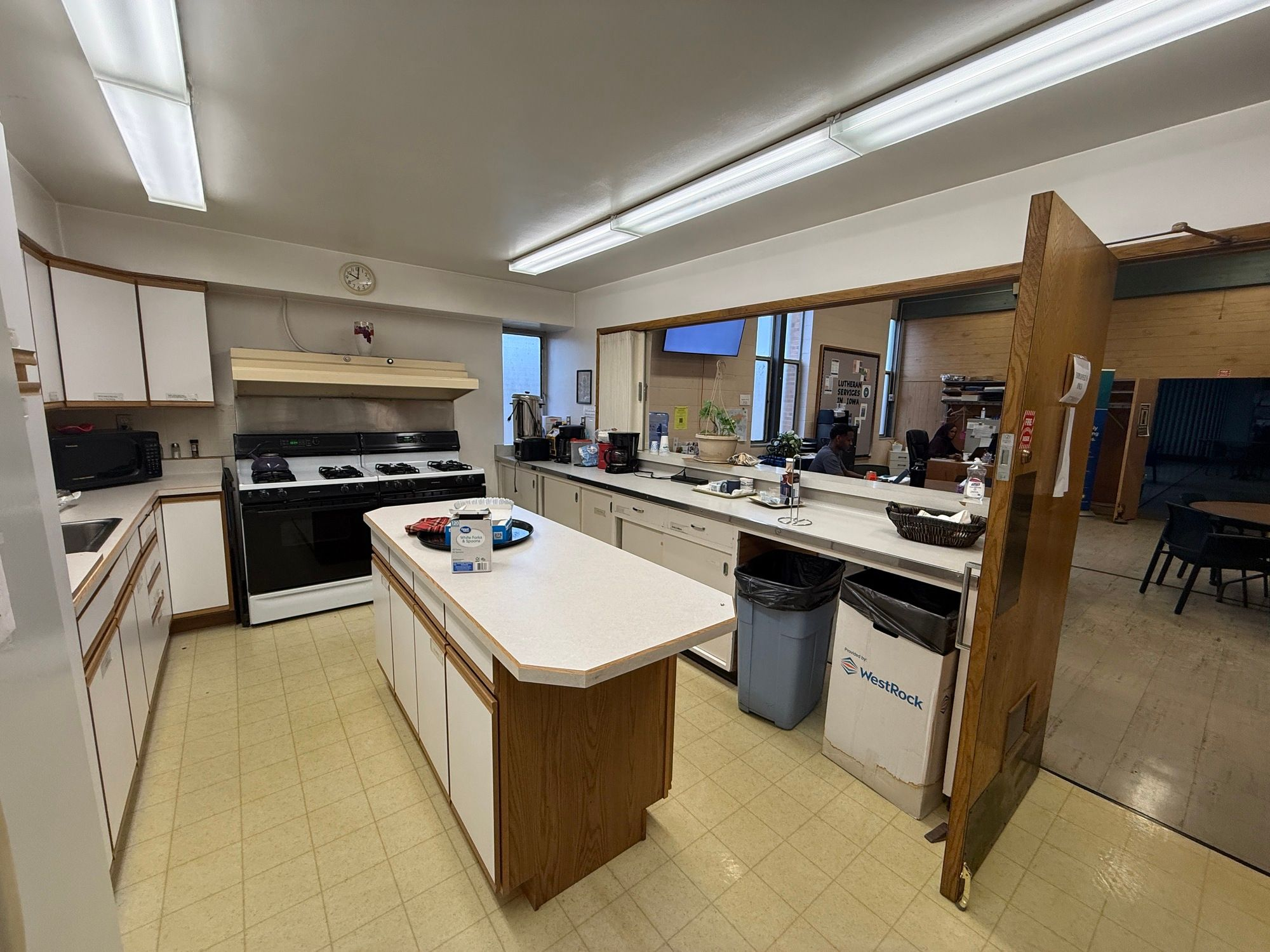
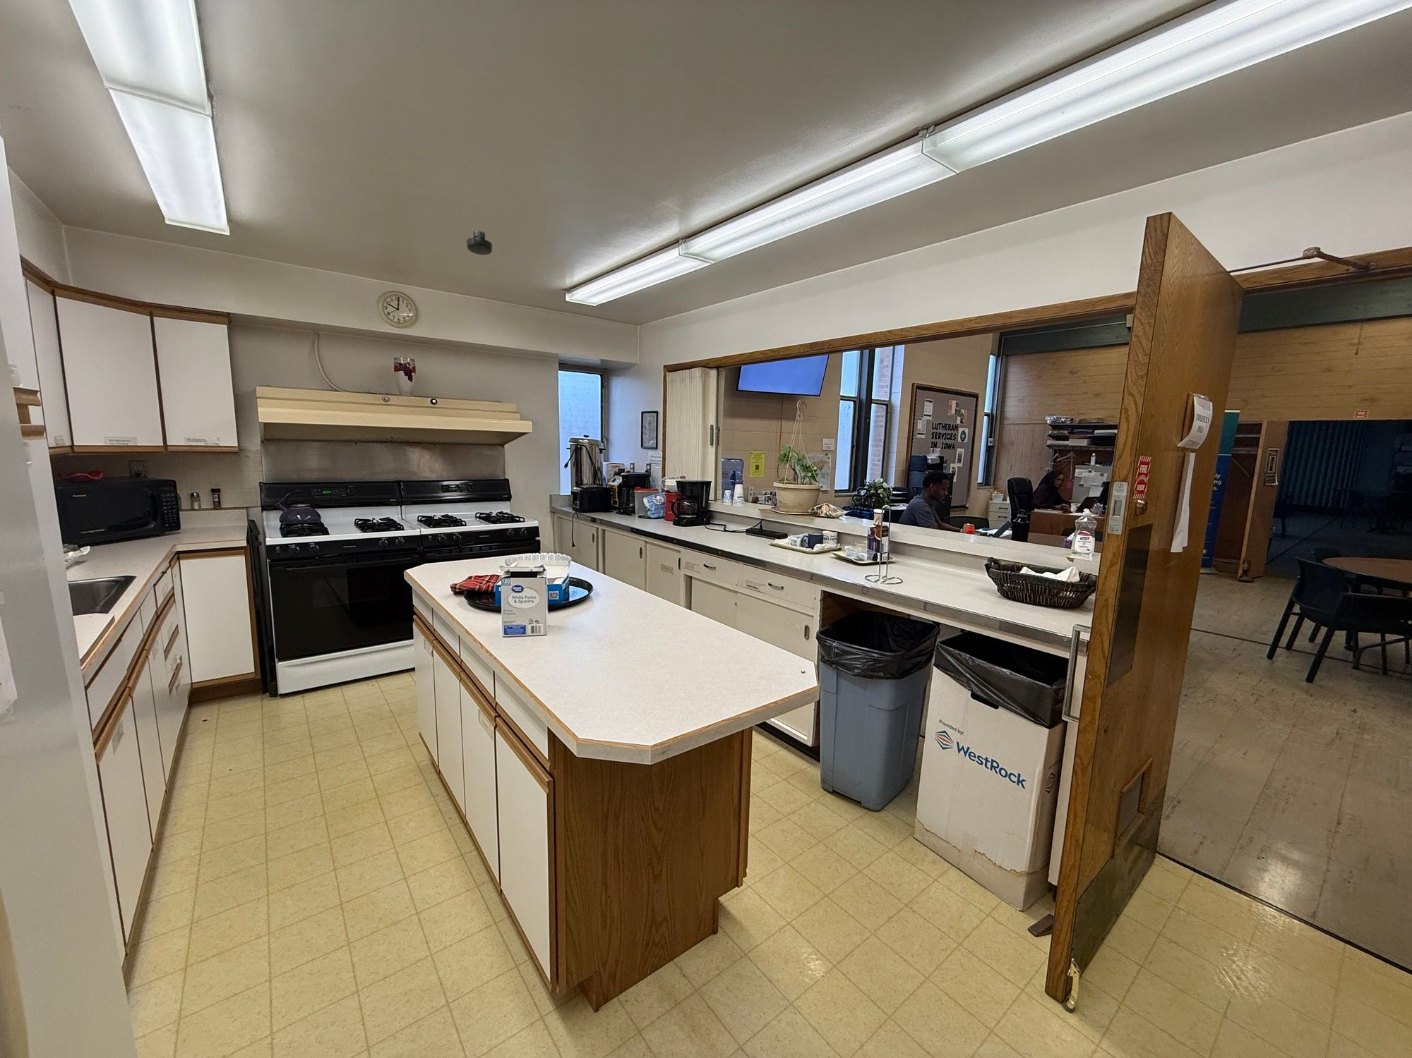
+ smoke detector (479, 241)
